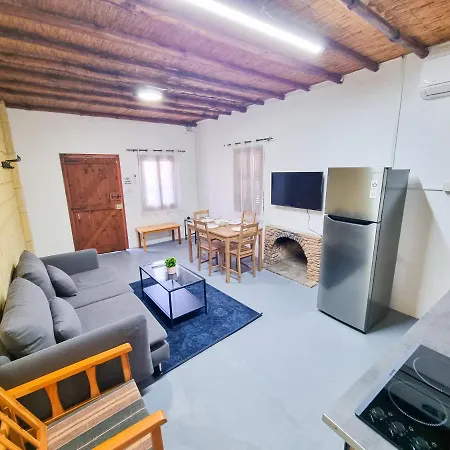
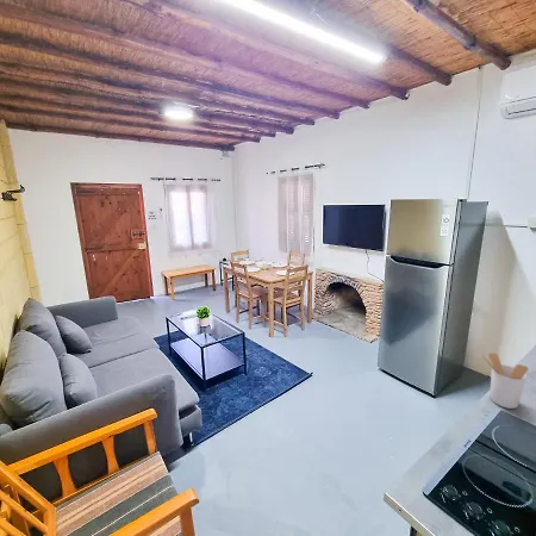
+ utensil holder (499, 379)
